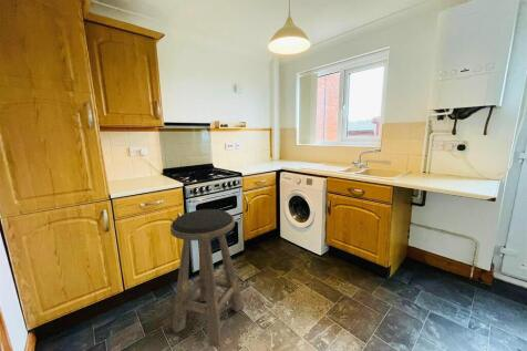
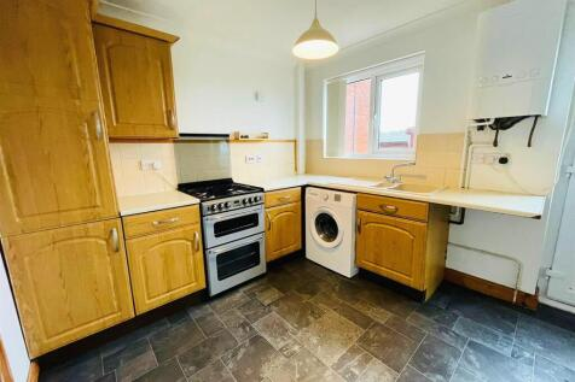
- stool (206, 269)
